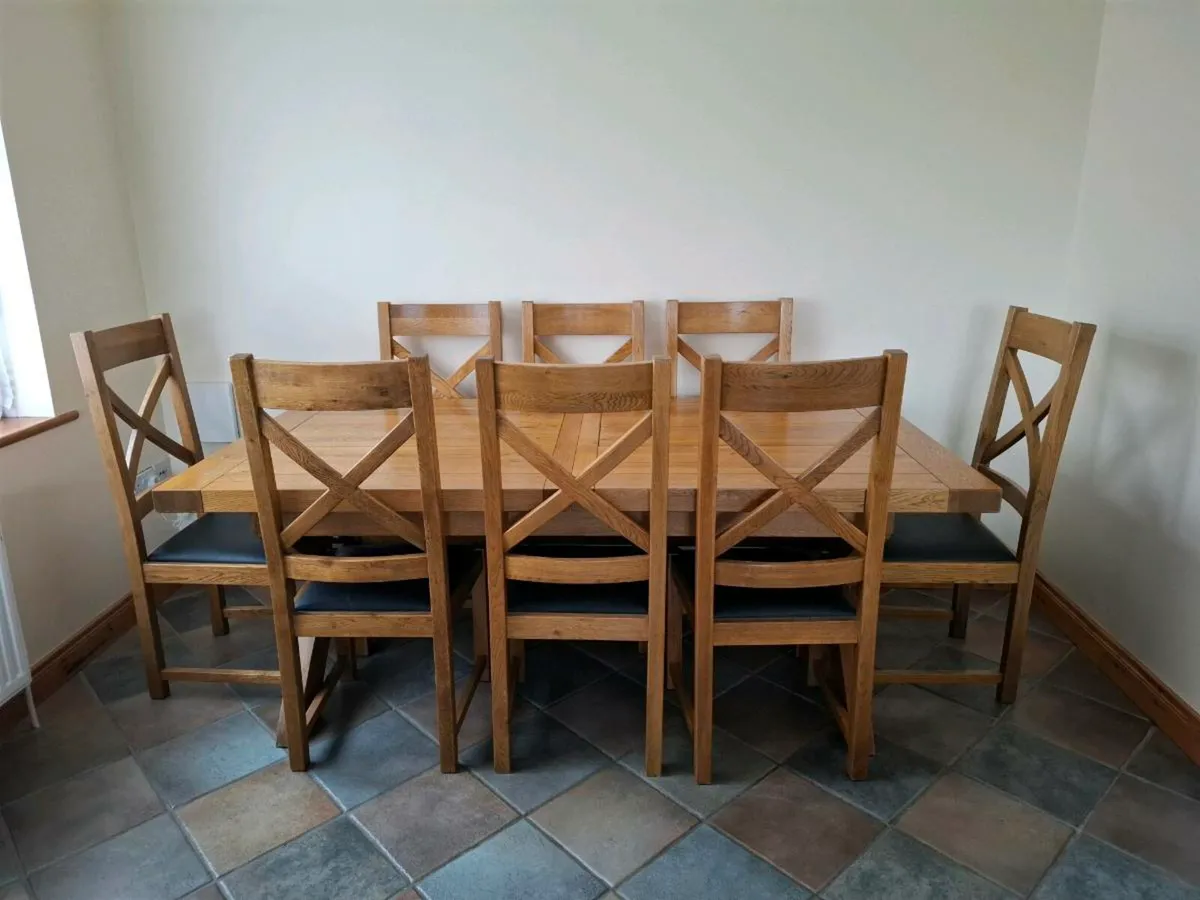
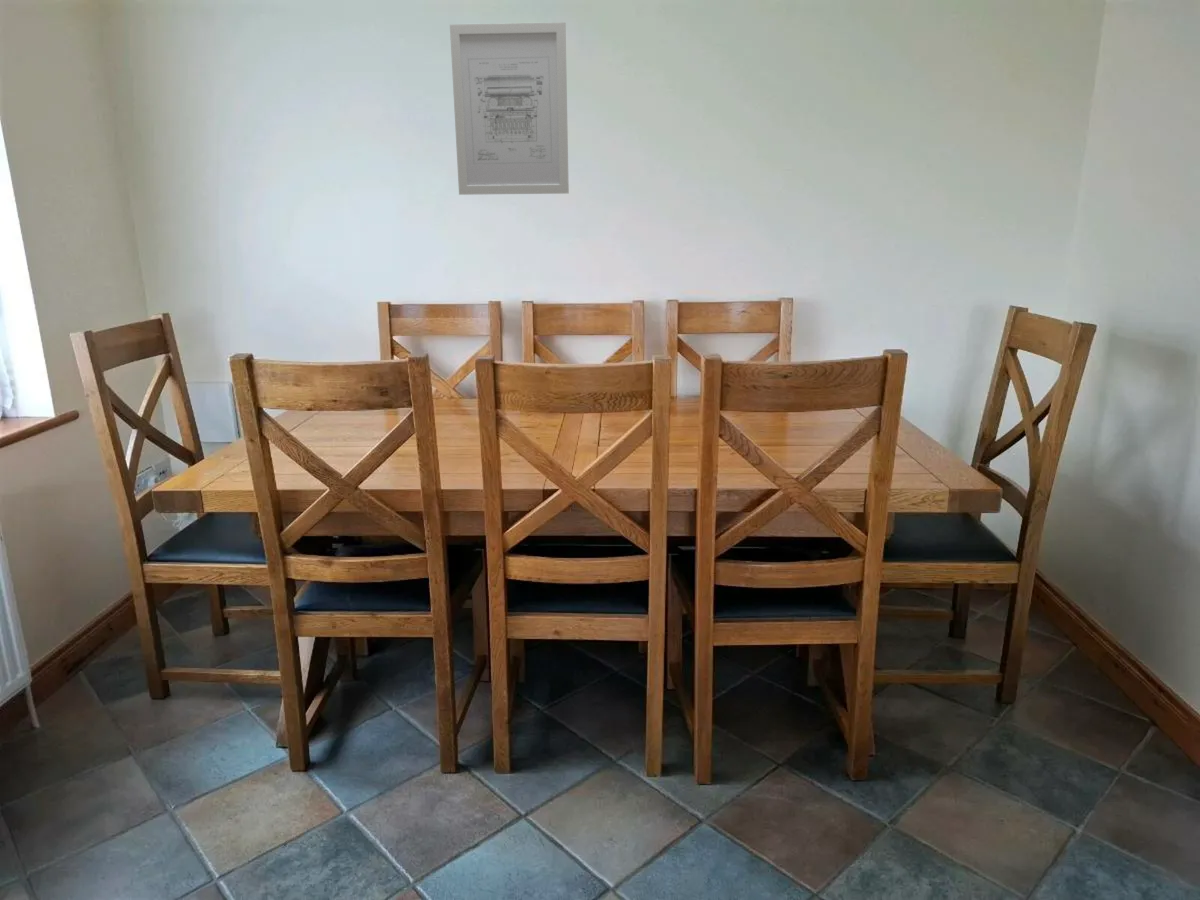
+ wall art (510, 111)
